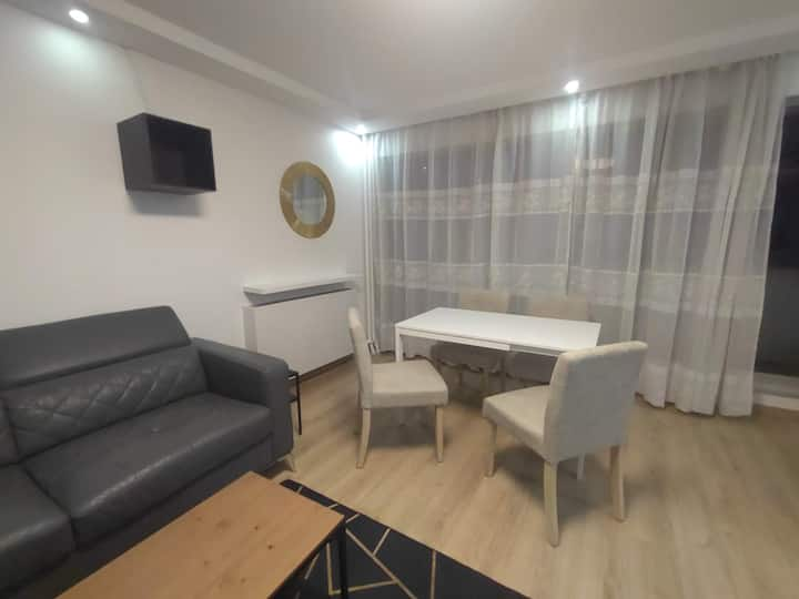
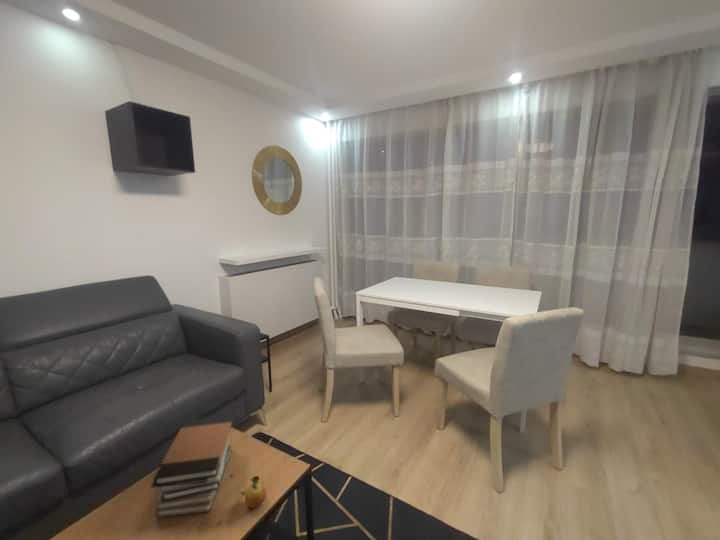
+ book stack (198, 460)
+ fruit (254, 487)
